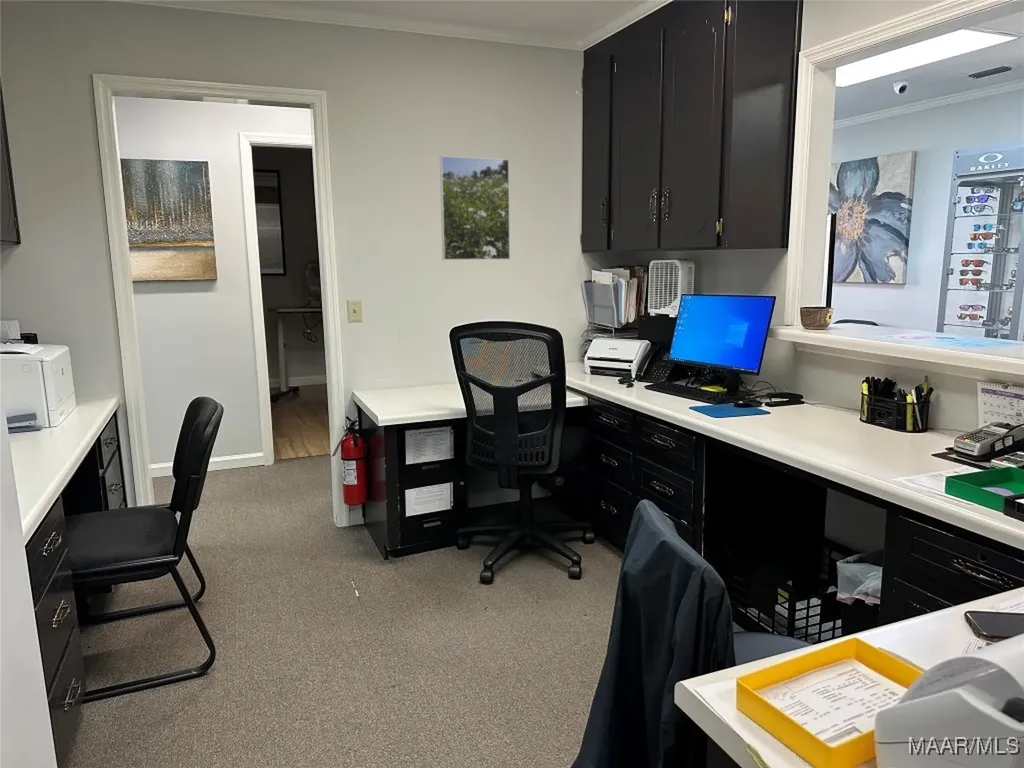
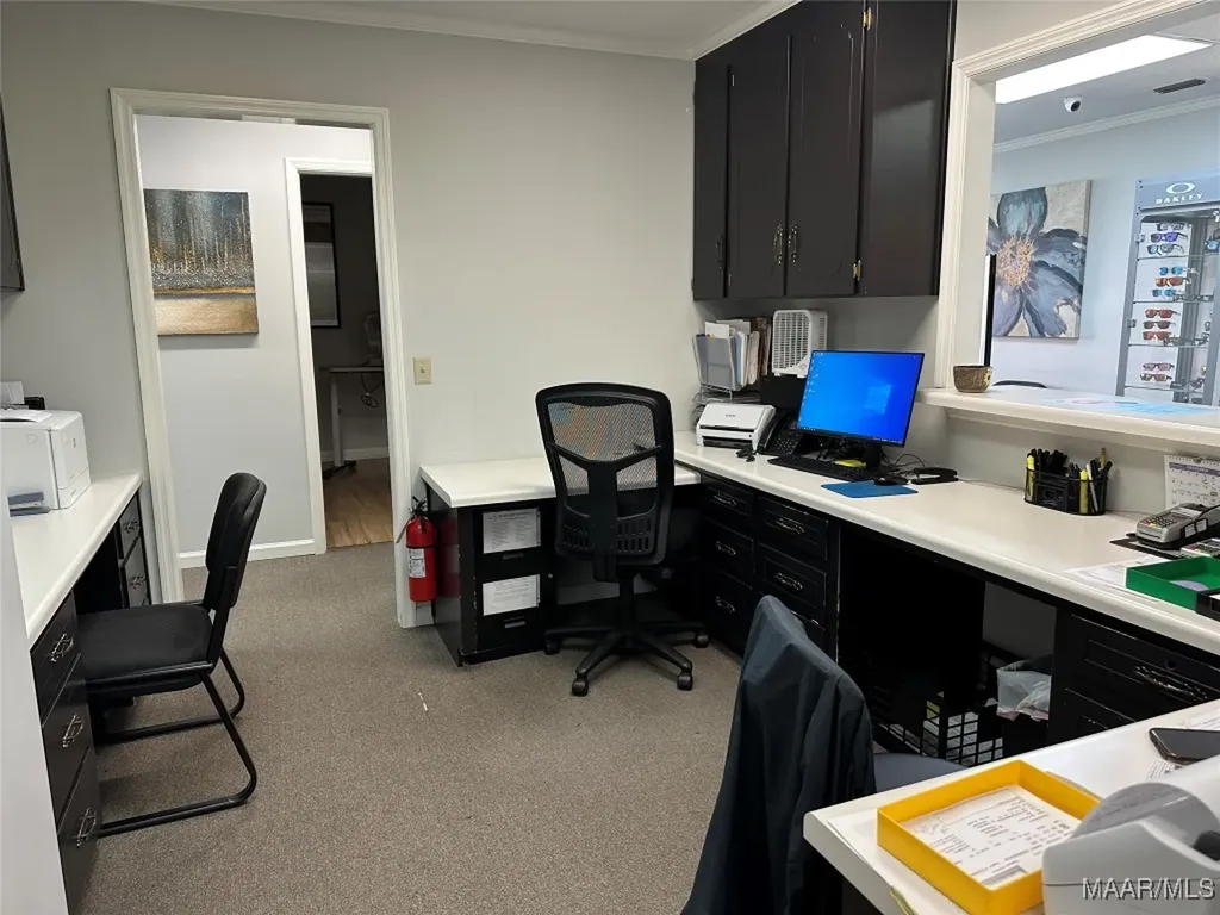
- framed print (475, 209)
